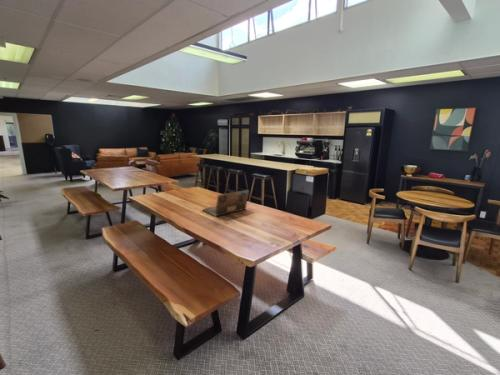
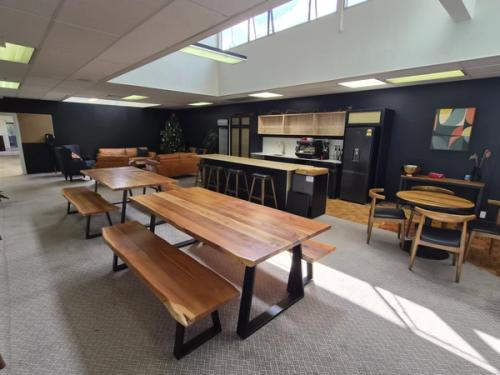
- laptop (225, 200)
